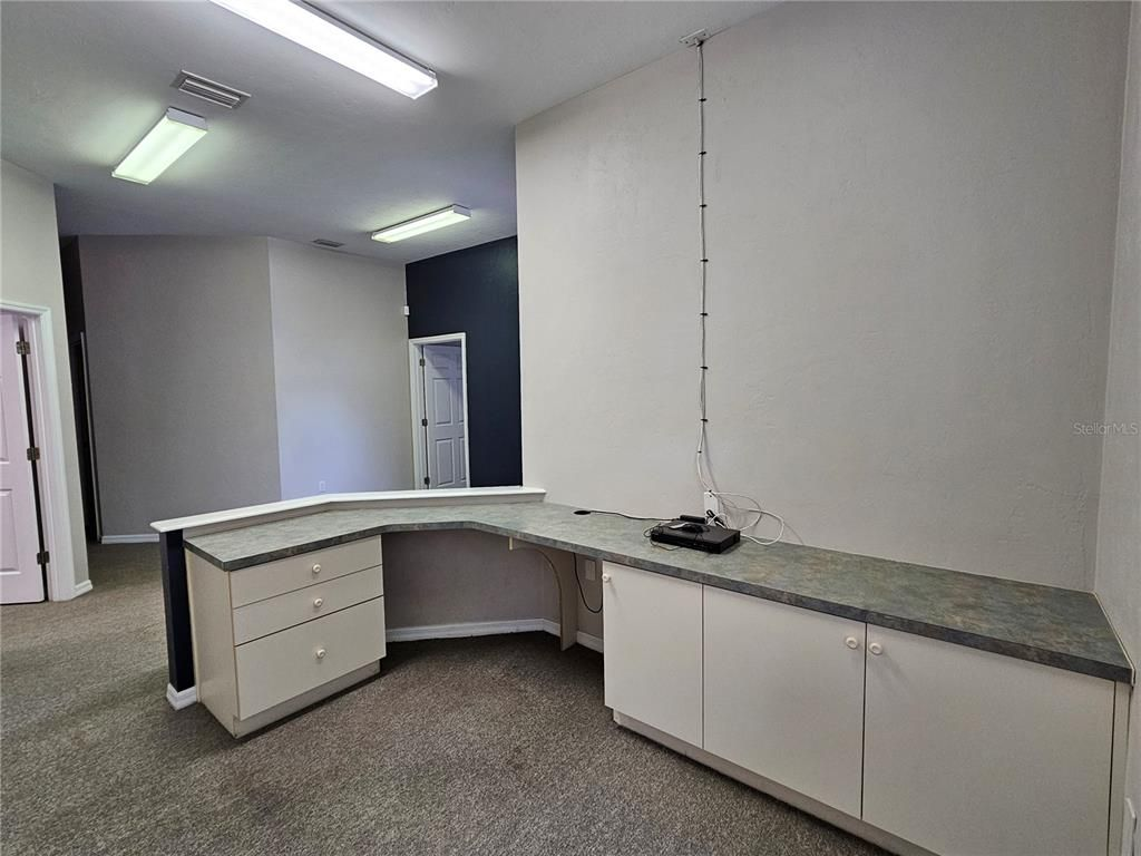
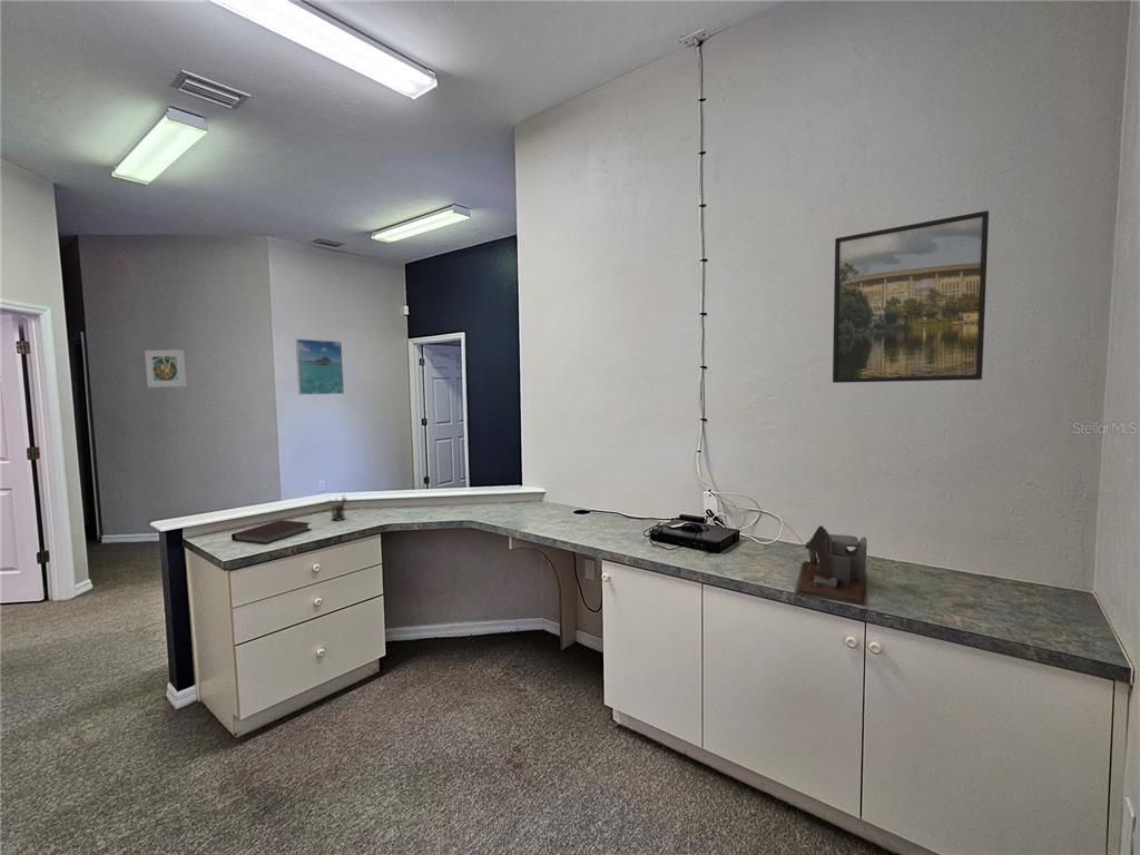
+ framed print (165, 368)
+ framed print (904, 304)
+ notebook (273, 531)
+ desk organizer (832, 552)
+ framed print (321, 367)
+ pen holder (337, 507)
